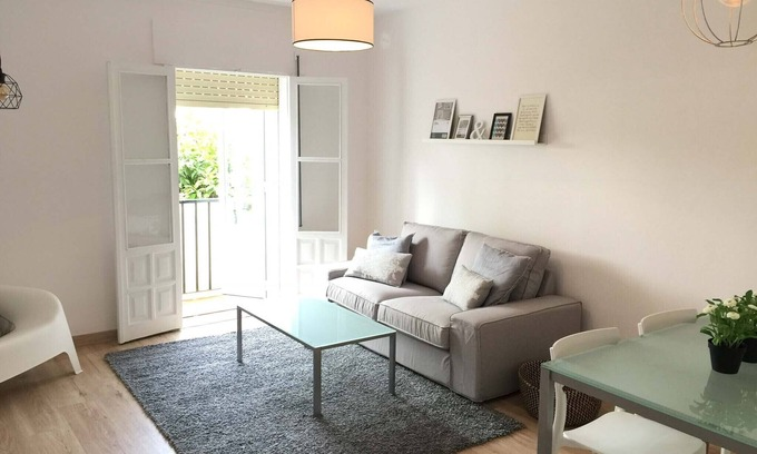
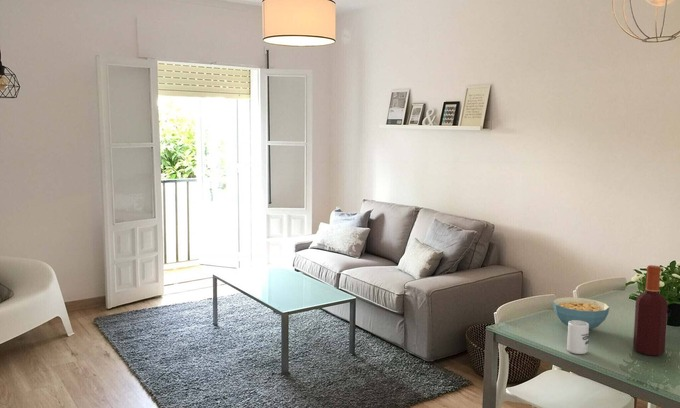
+ cup (578, 337)
+ bottle (651, 309)
+ cereal bowl (580, 316)
